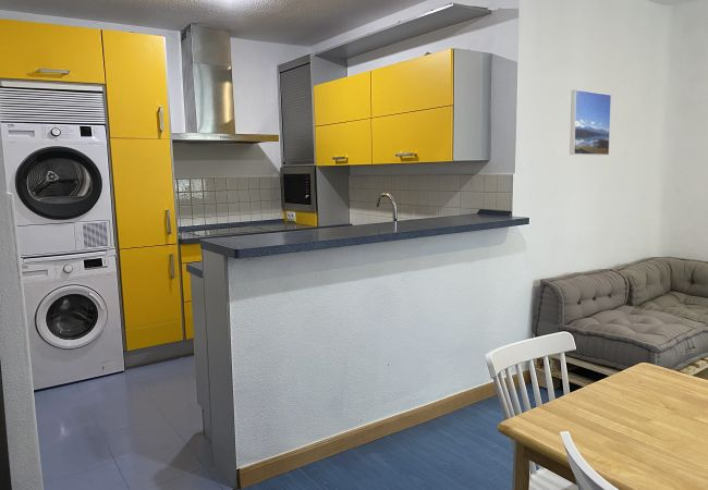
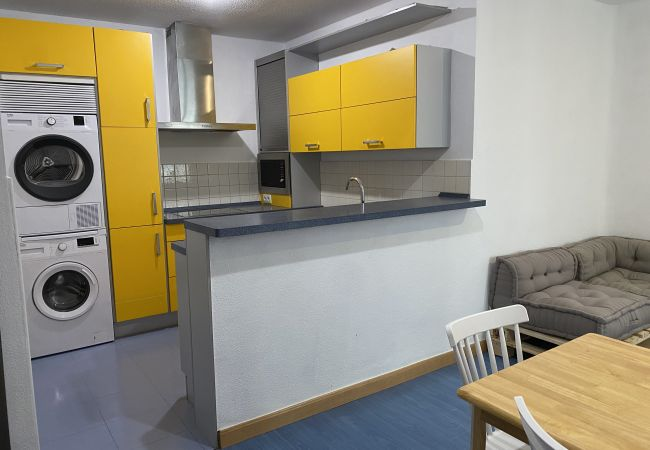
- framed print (590, 123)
